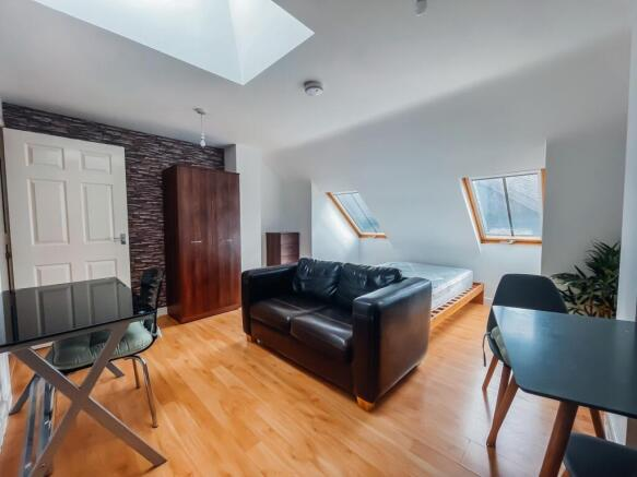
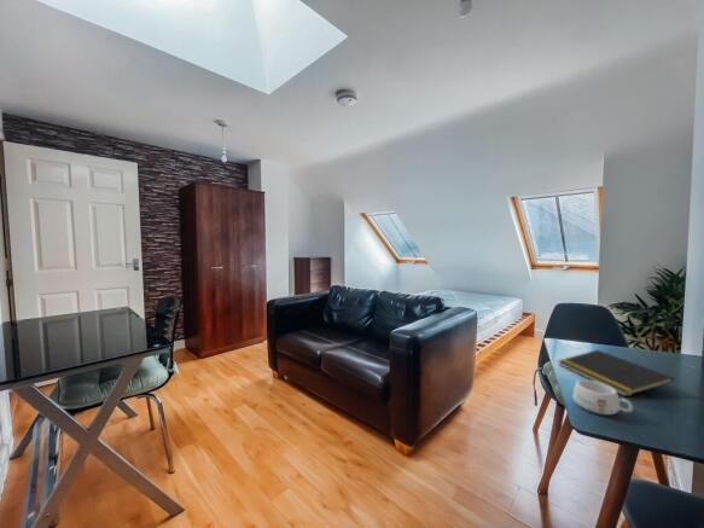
+ mug (600, 398)
+ notepad (609, 370)
